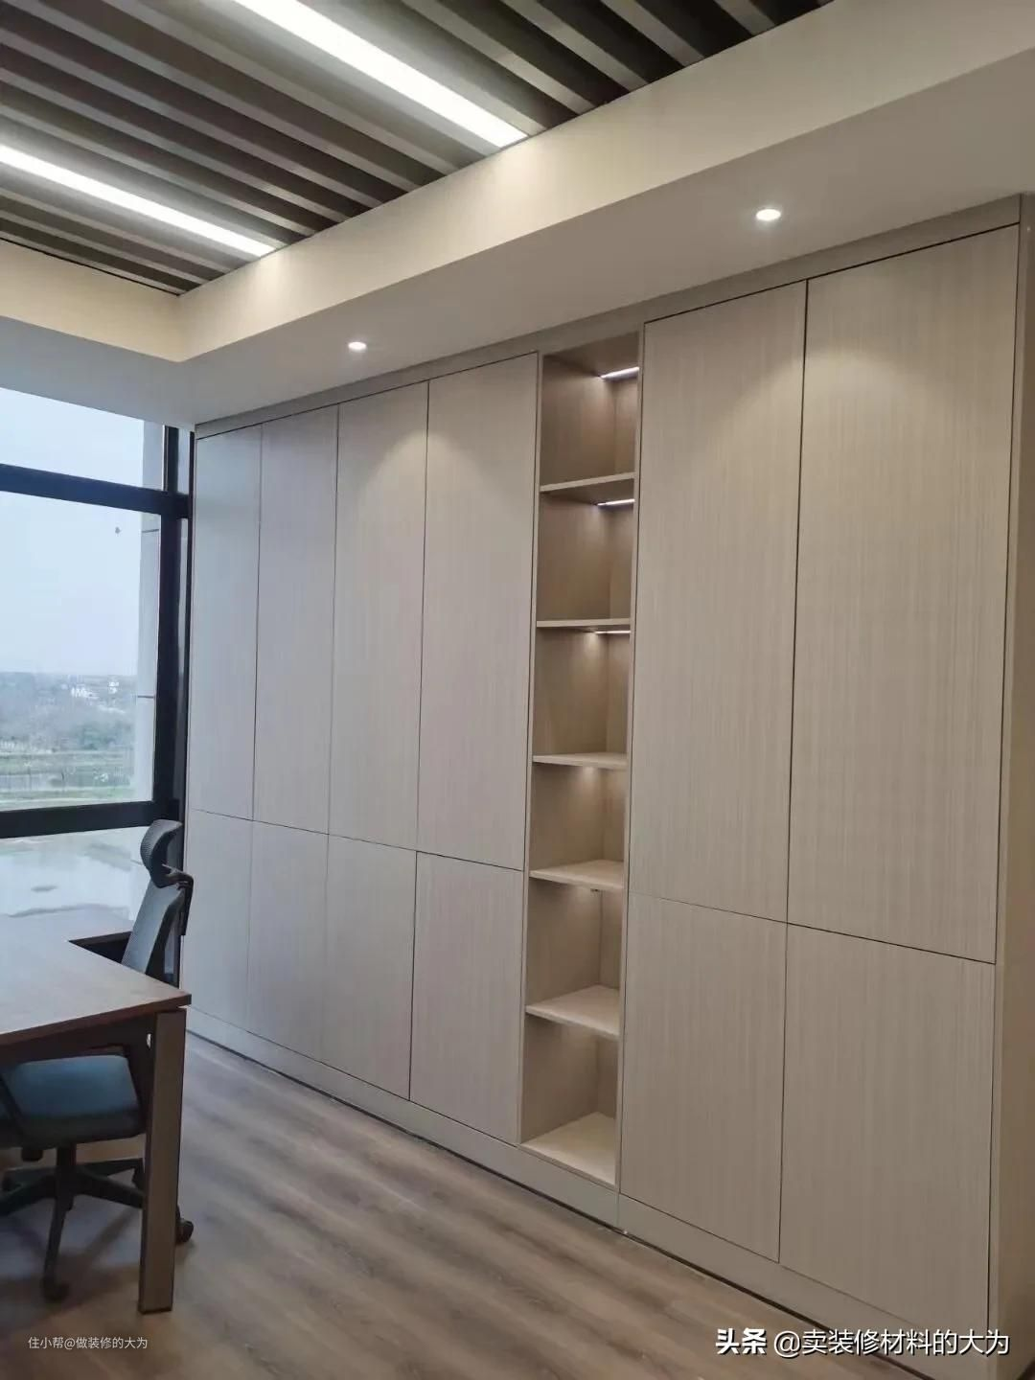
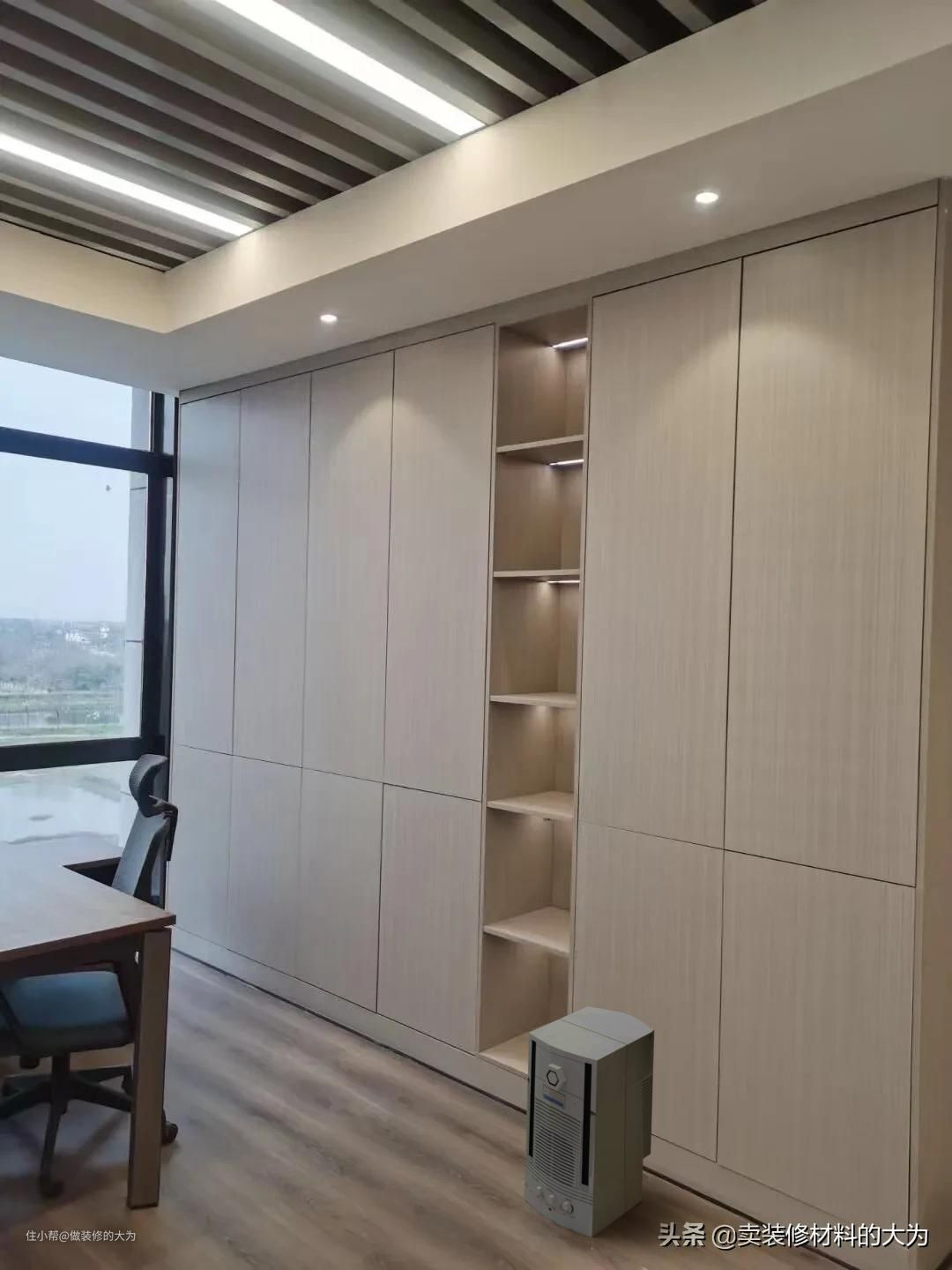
+ air purifier (590, 1114)
